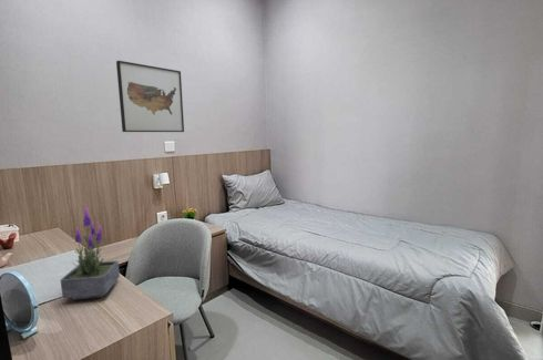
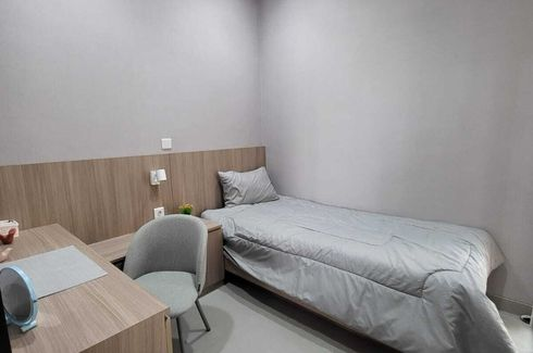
- potted plant (89, 249)
- wall art (153, 100)
